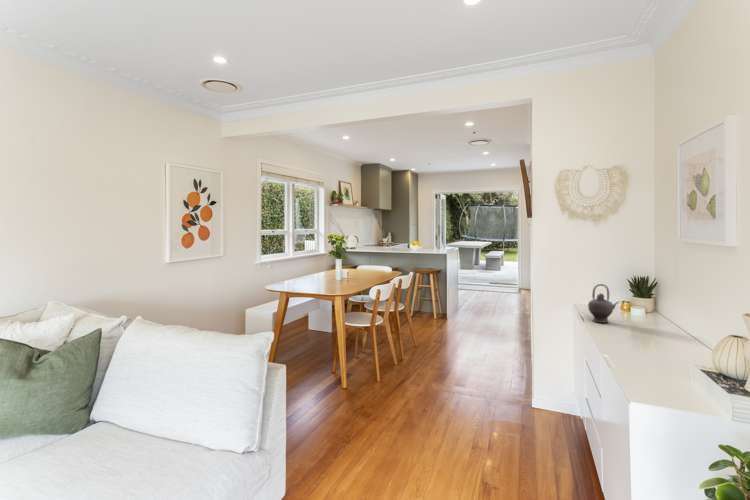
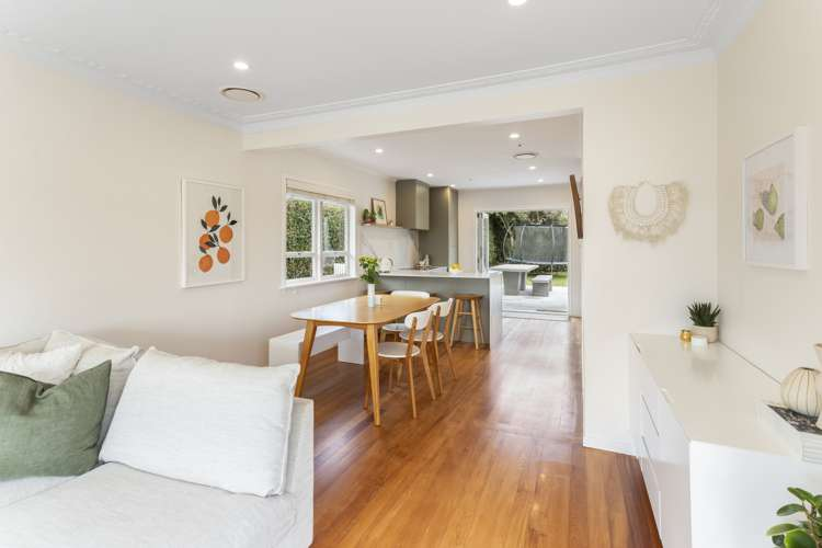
- teapot (603, 303)
